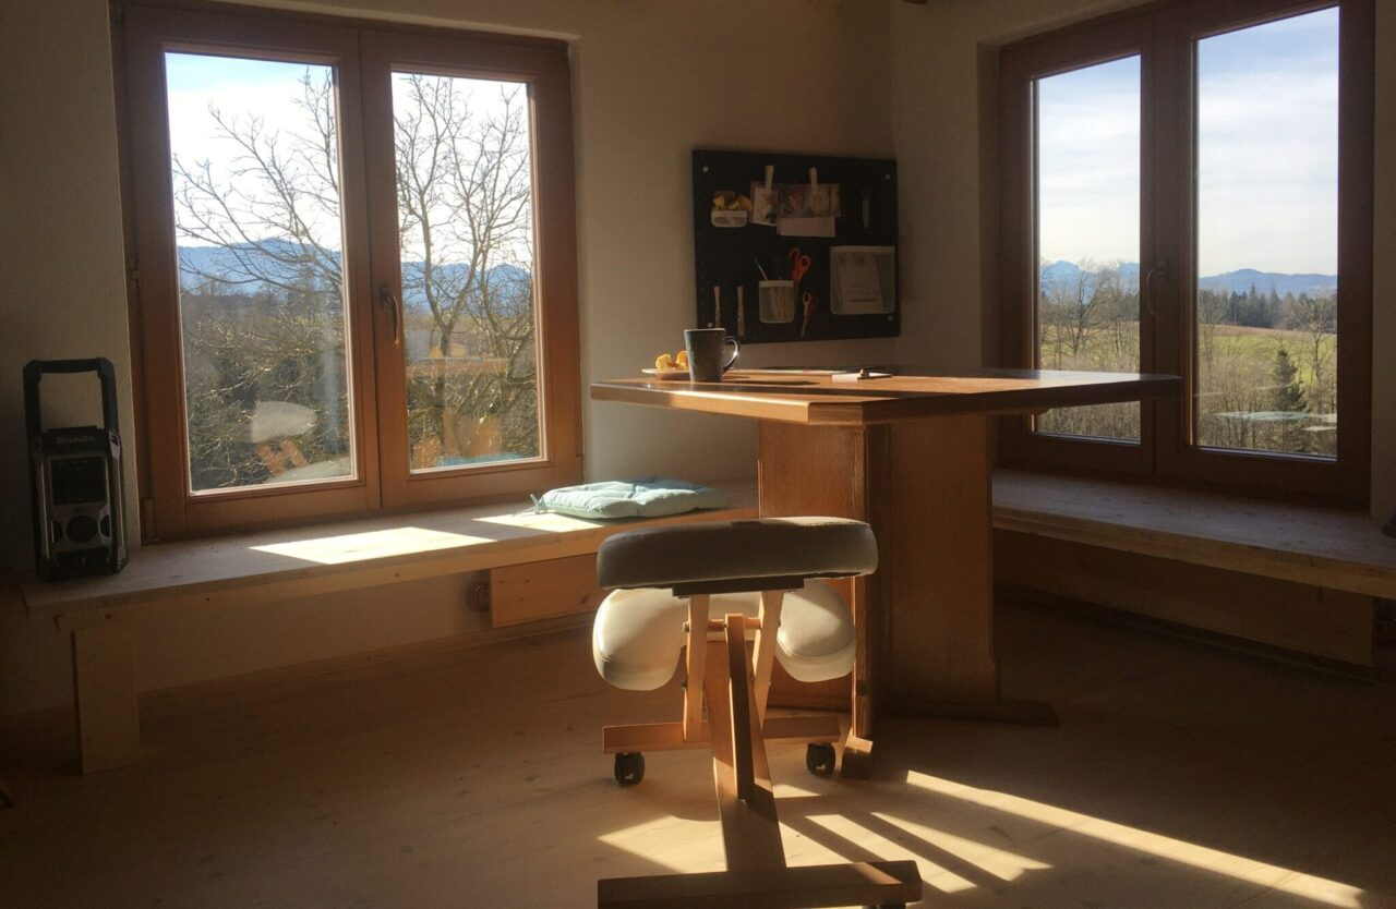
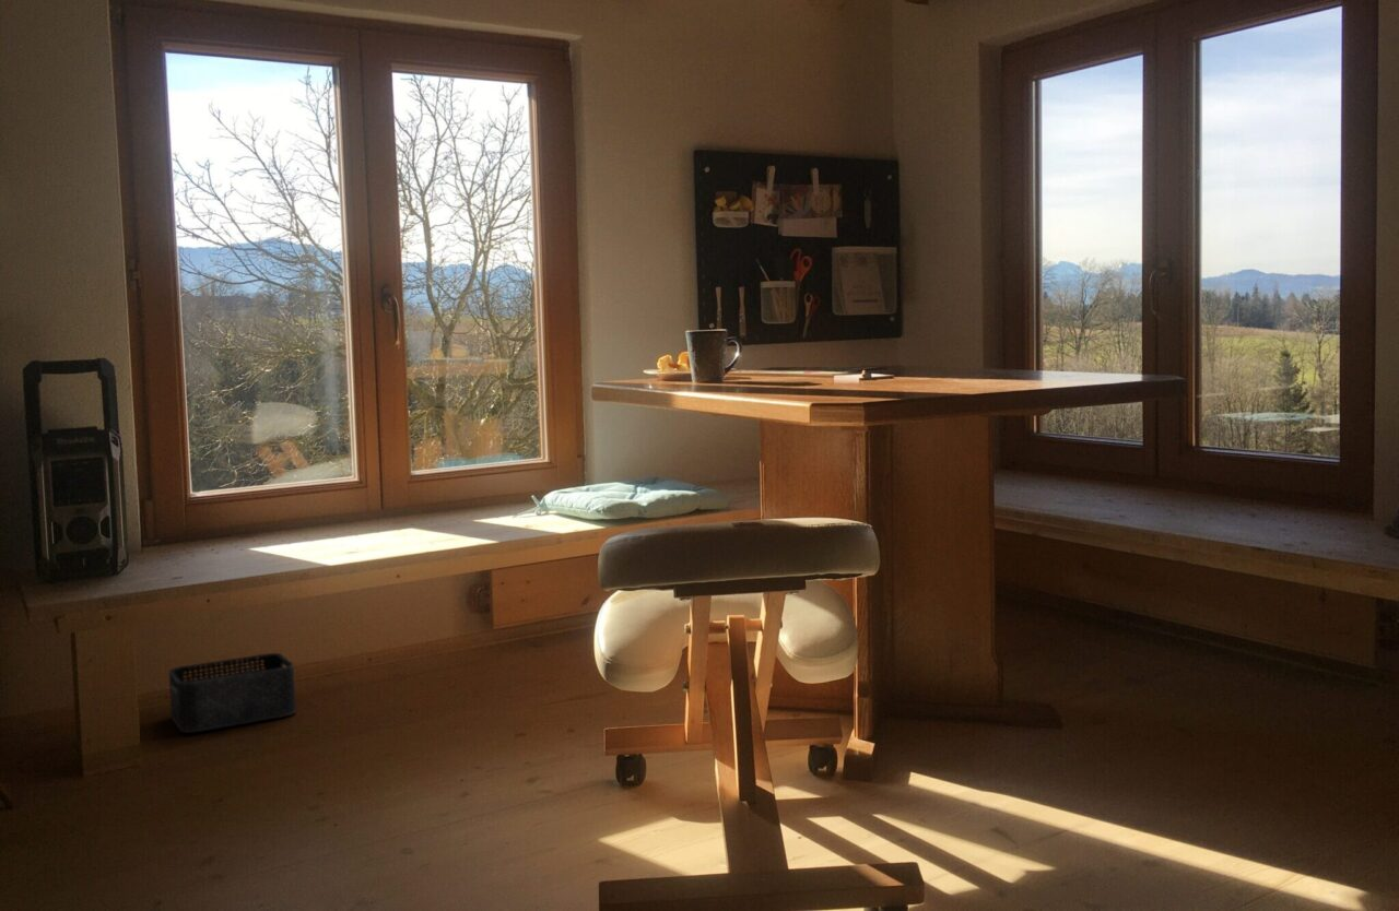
+ storage bin (233, 691)
